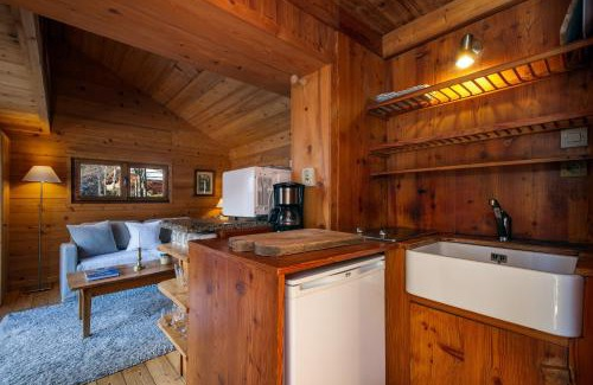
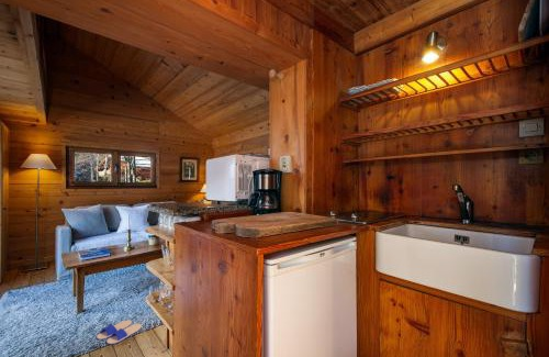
+ flip-flop (120, 328)
